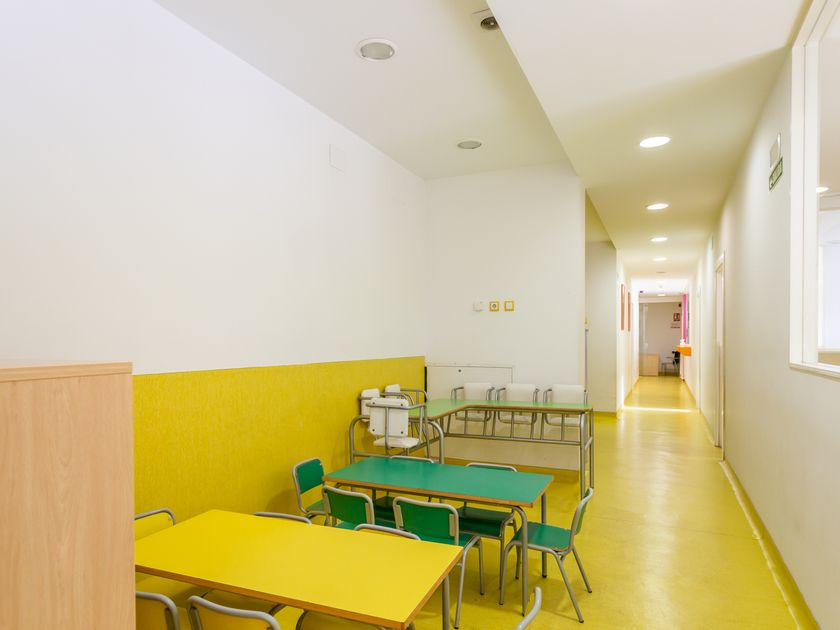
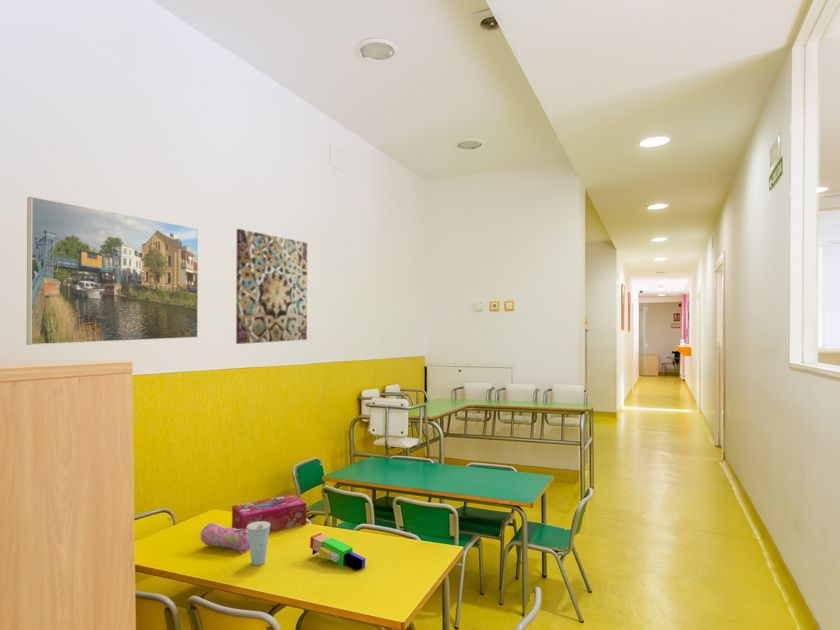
+ pencil case (227, 536)
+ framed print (125, 277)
+ tissue box (269, 515)
+ cup (258, 542)
+ wall art (274, 289)
+ toy block figure (337, 551)
